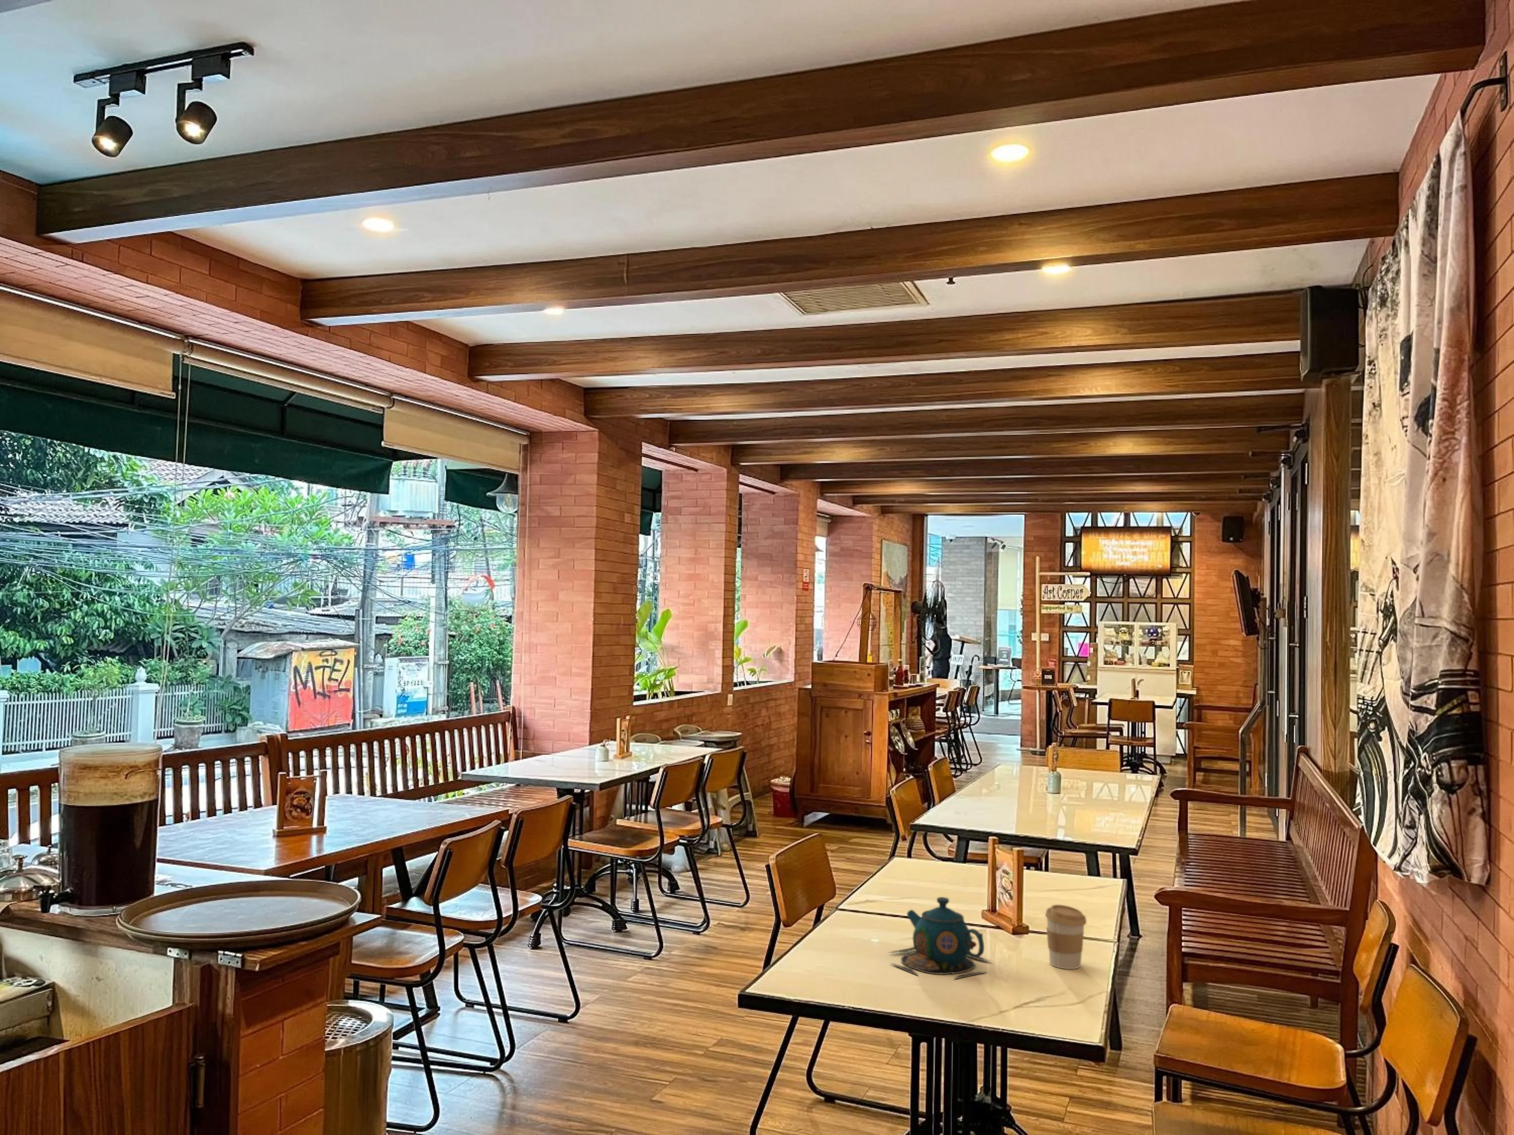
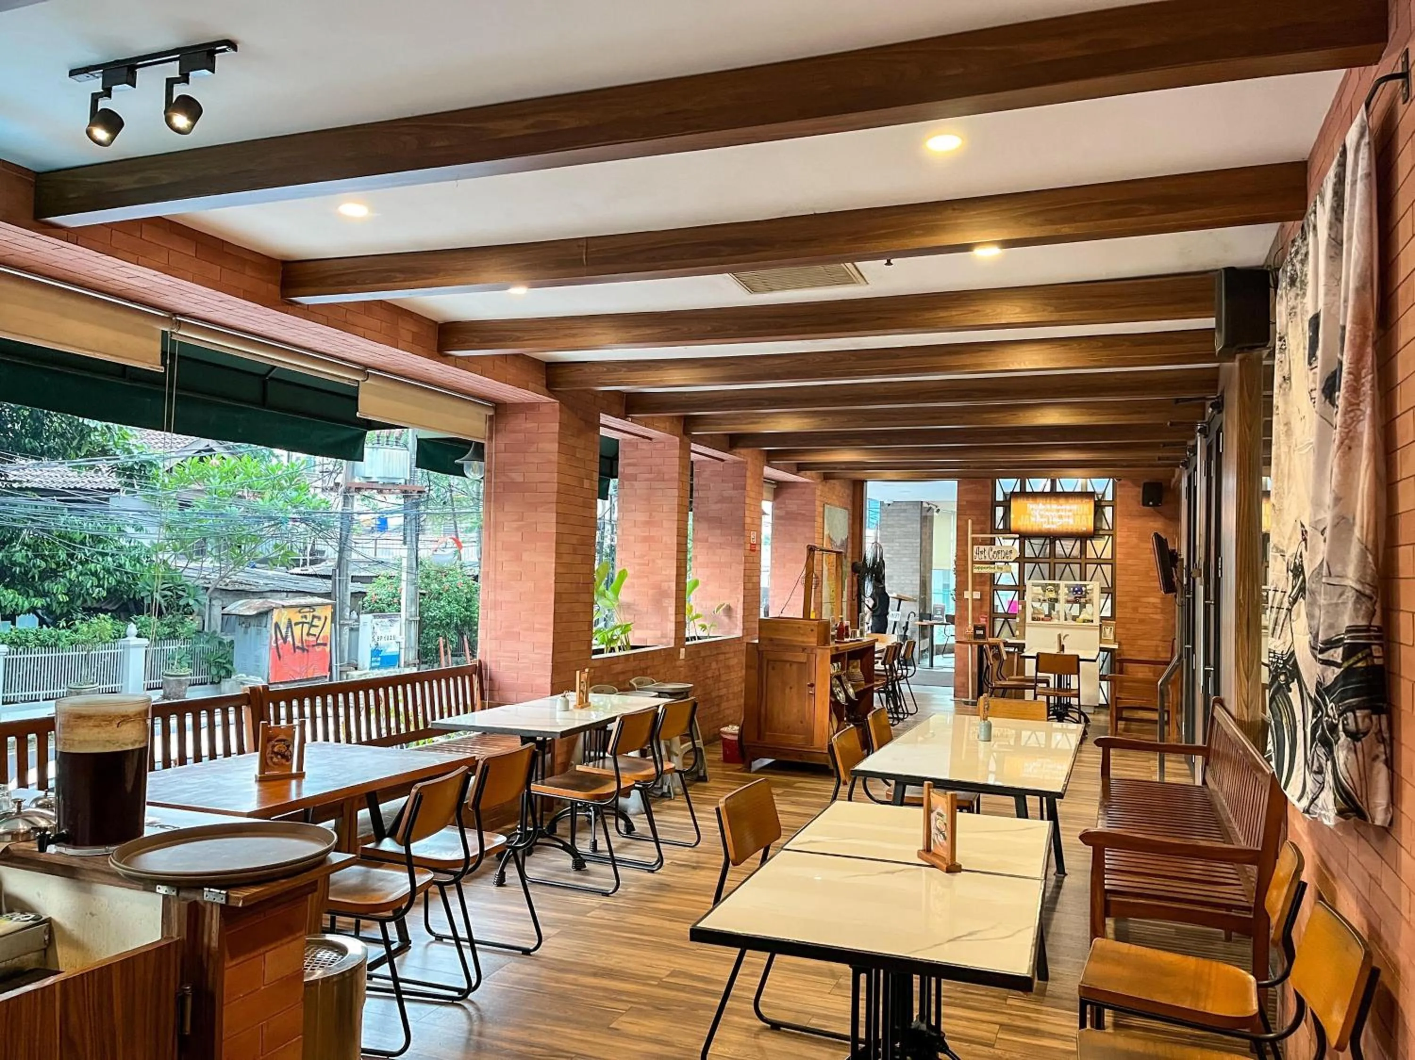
- teapot (941, 931)
- coffee cup (1066, 936)
